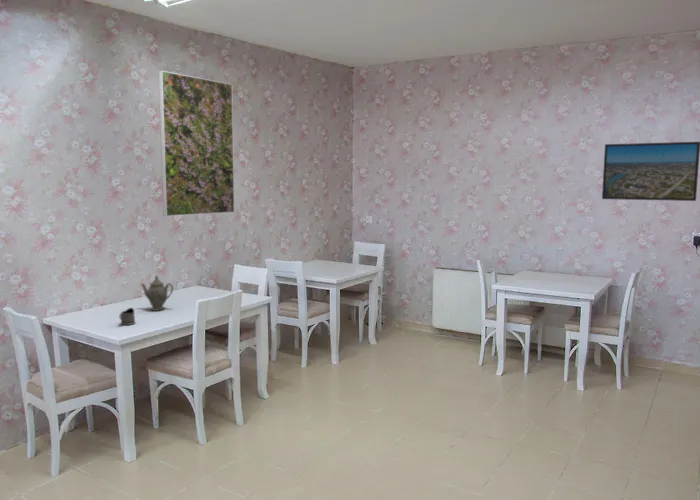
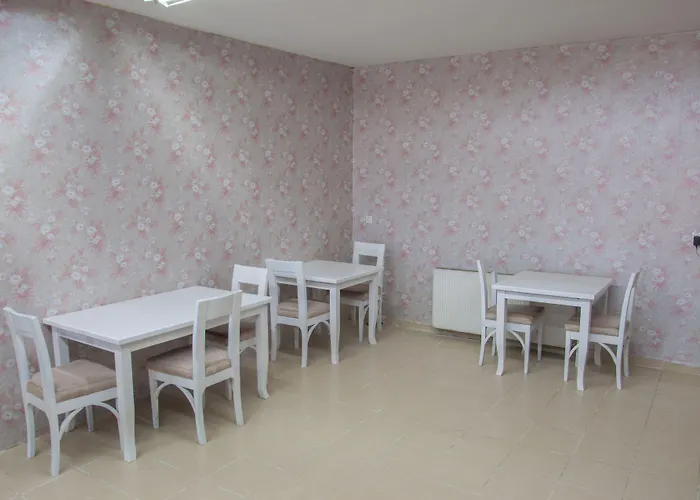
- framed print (649, 171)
- tea glass holder (126, 316)
- chinaware (156, 292)
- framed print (199, 147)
